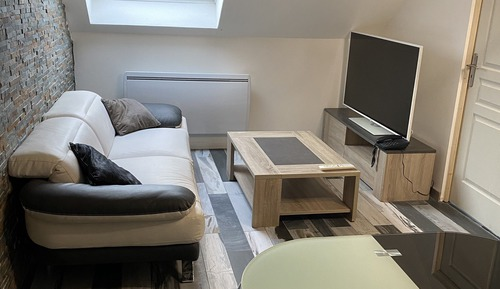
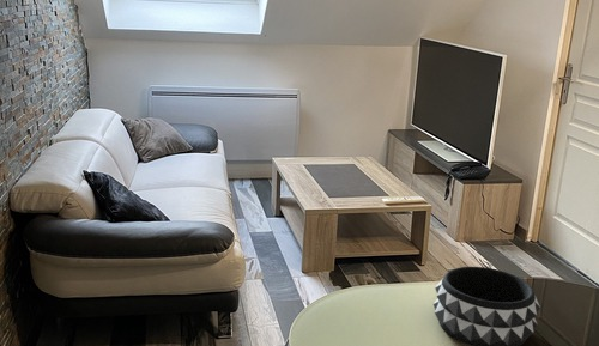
+ decorative bowl (484, 305)
